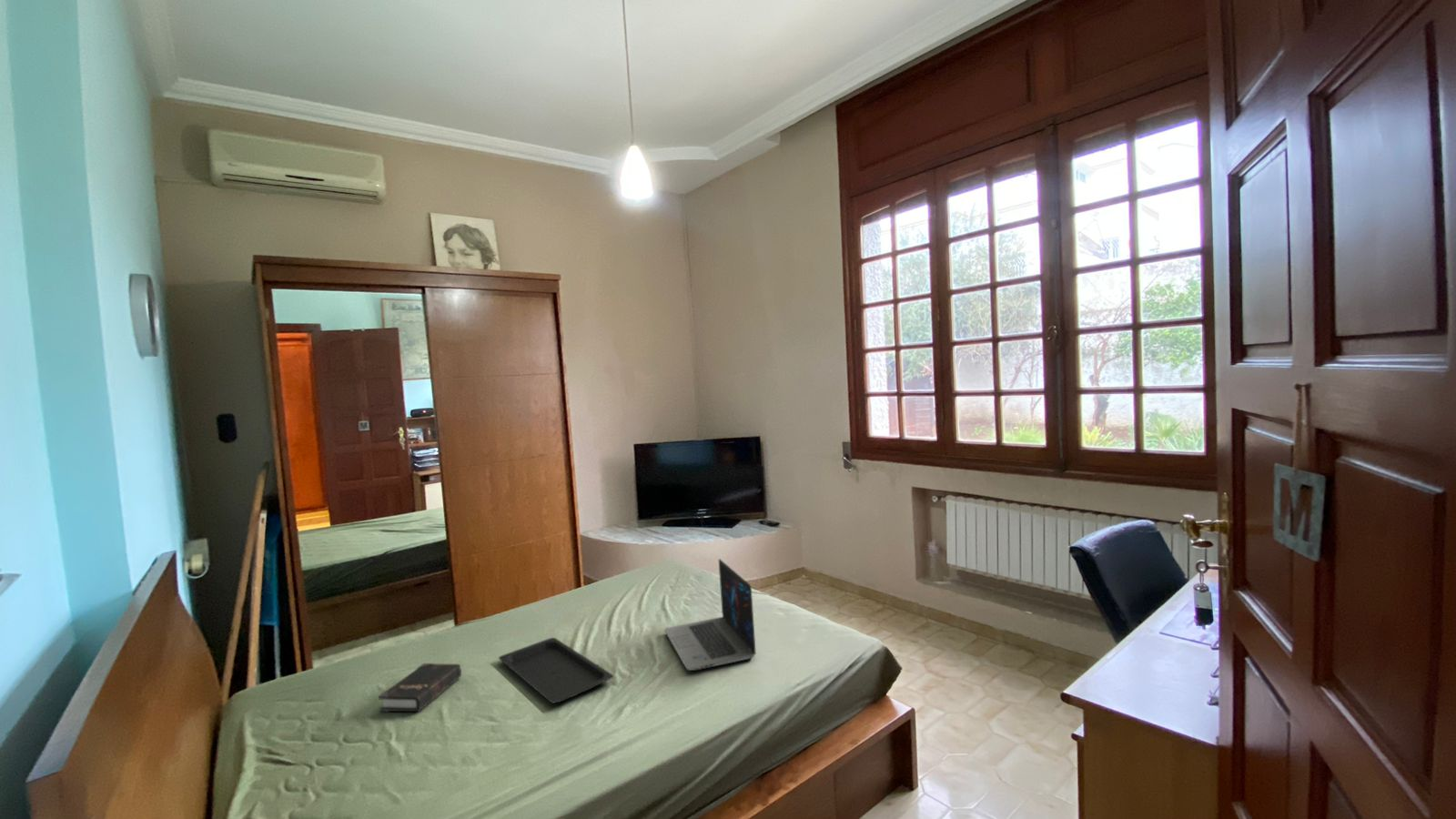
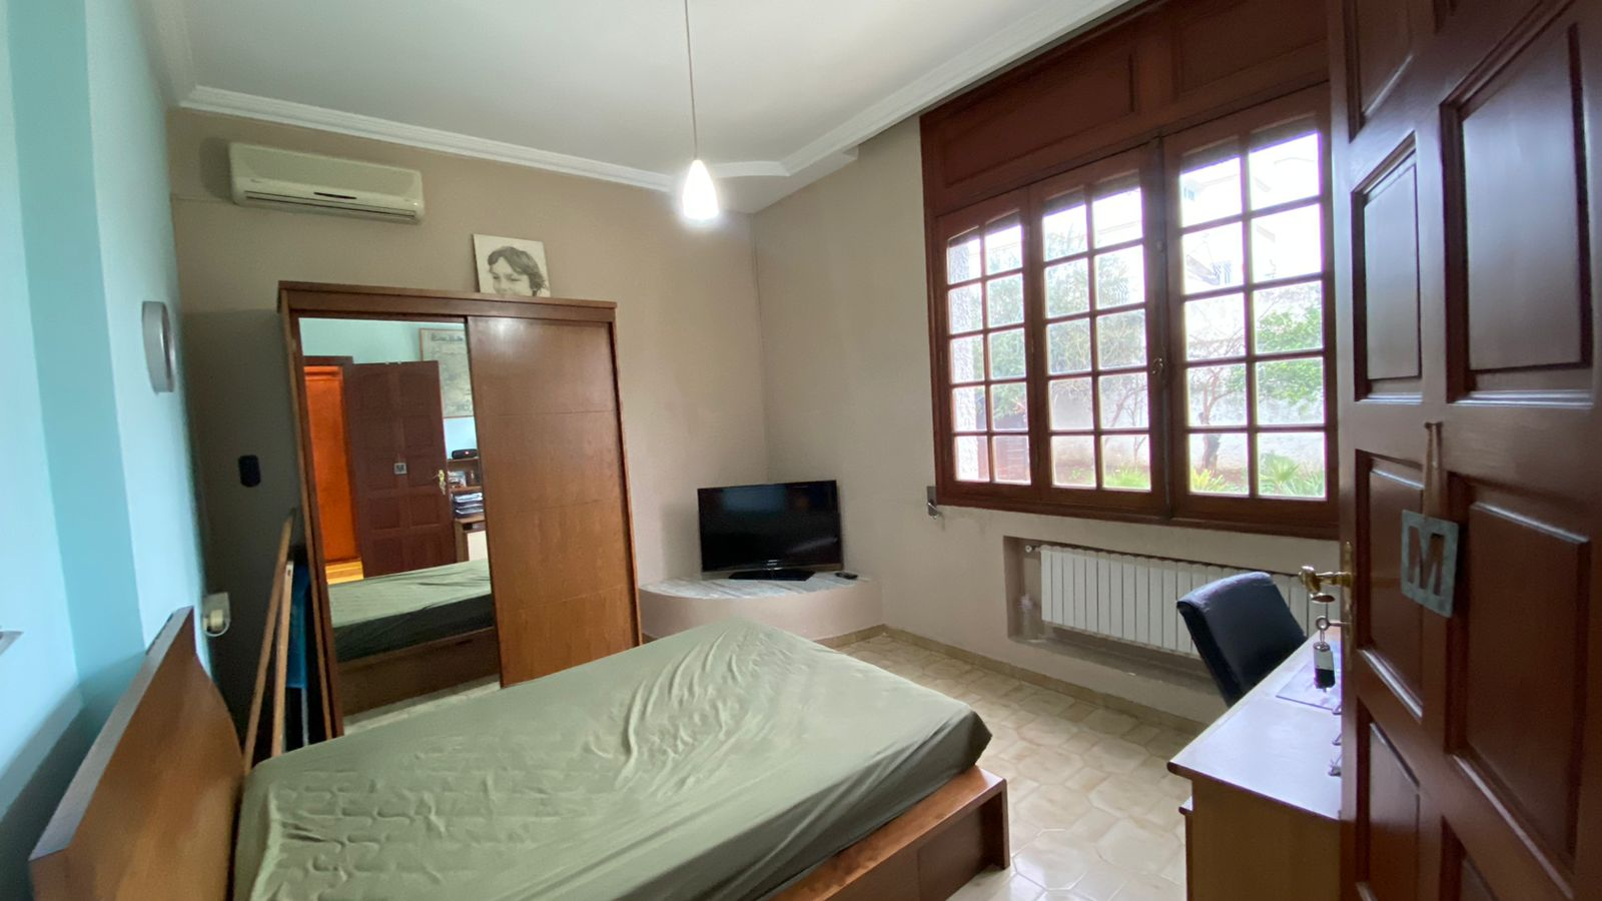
- laptop (705, 620)
- serving tray (553, 669)
- hardback book (422, 686)
